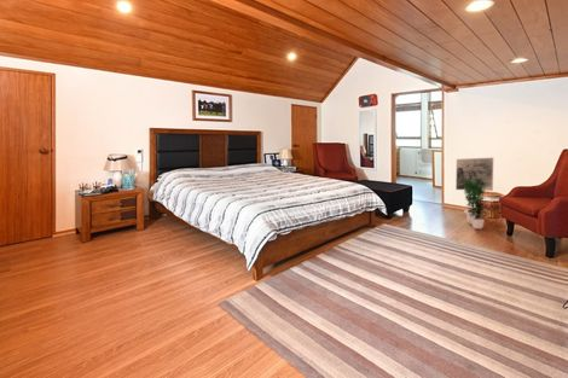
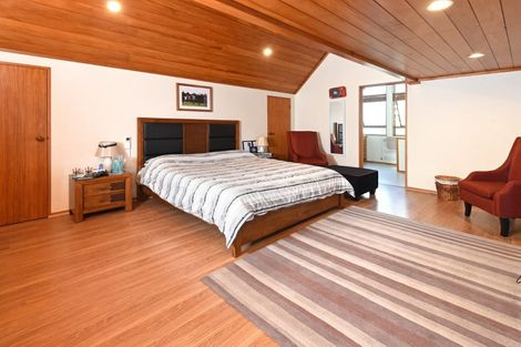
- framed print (474, 174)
- potted plant (474, 199)
